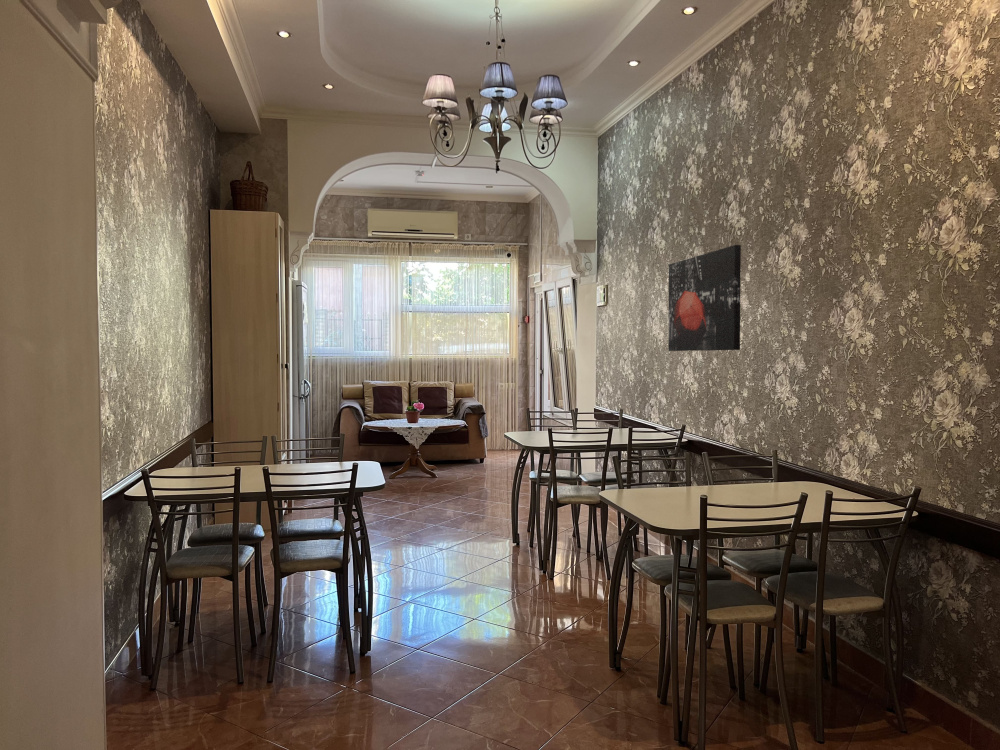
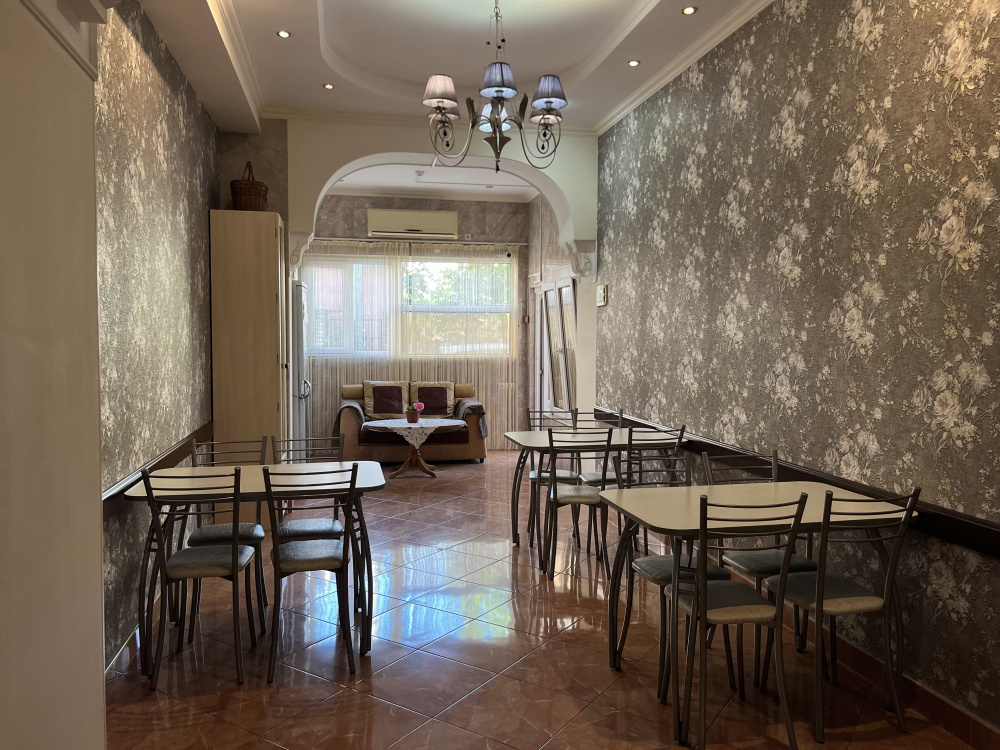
- wall art (701, 303)
